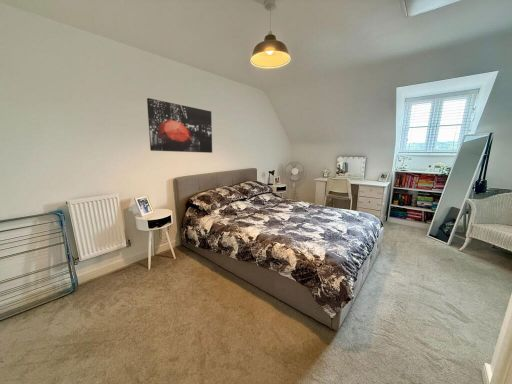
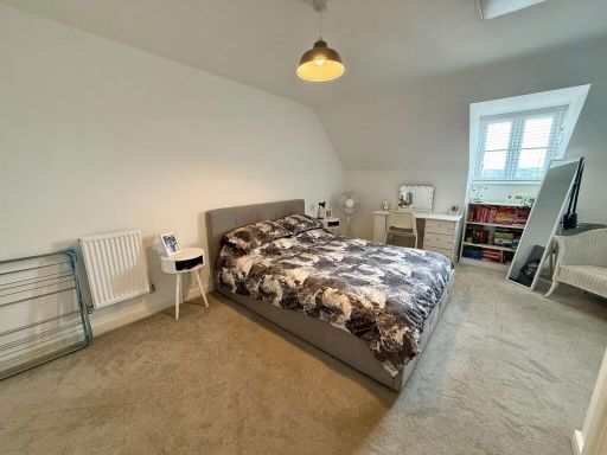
- wall art (183, 129)
